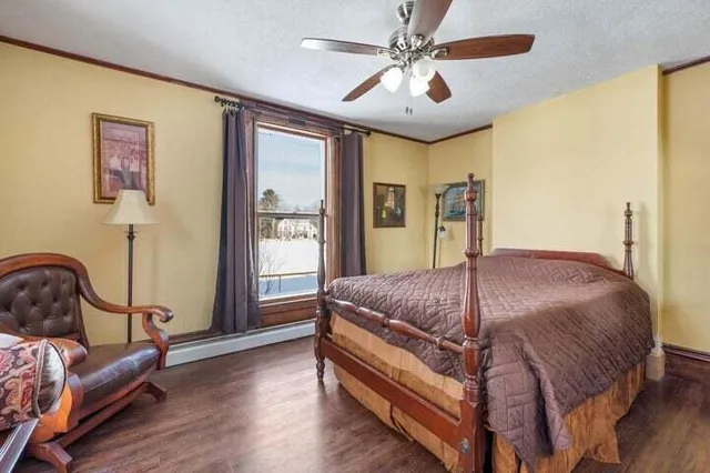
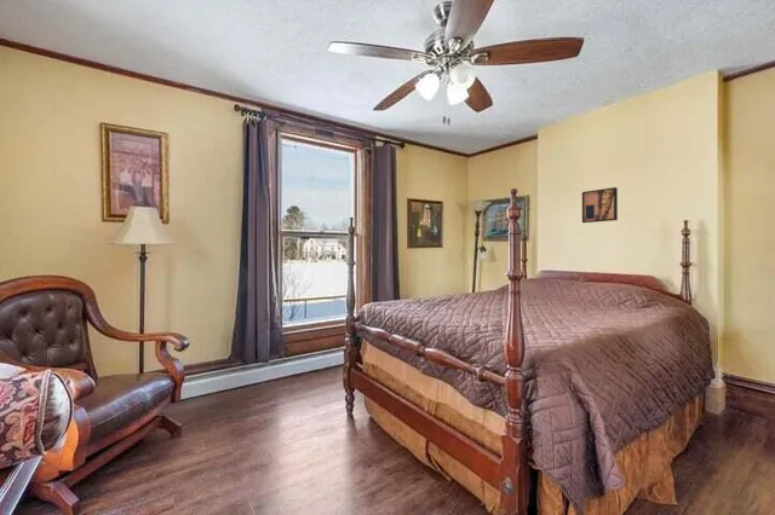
+ wall art (598, 206)
